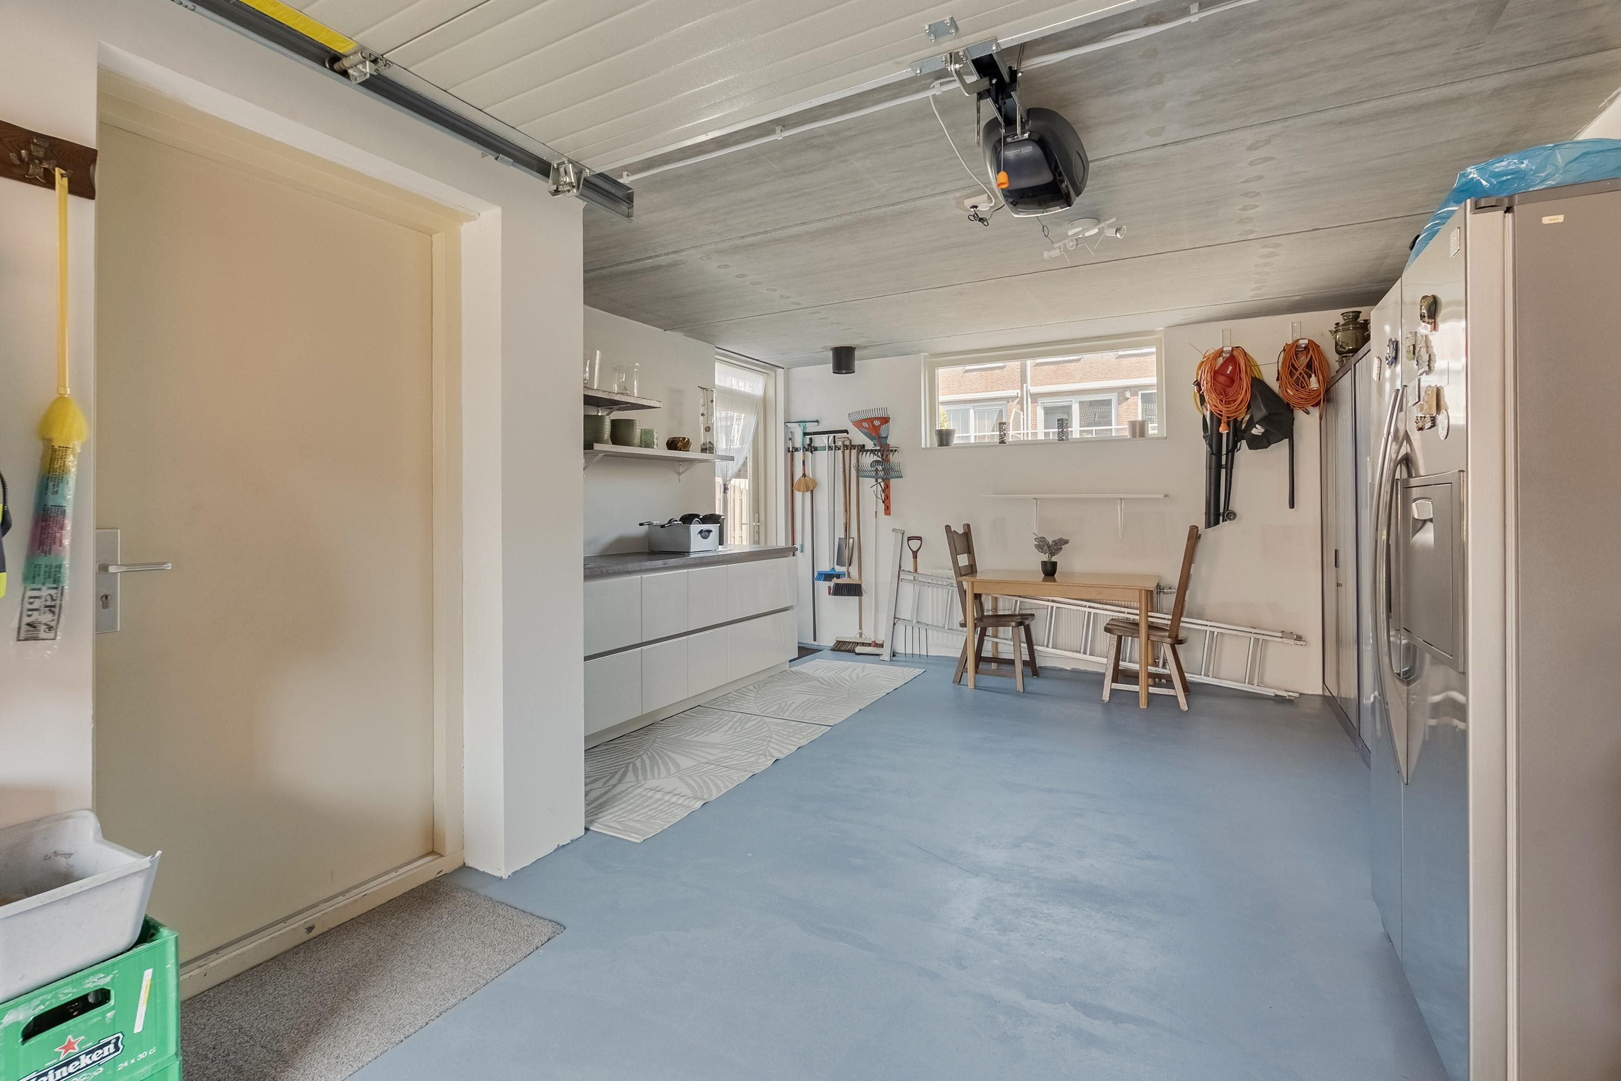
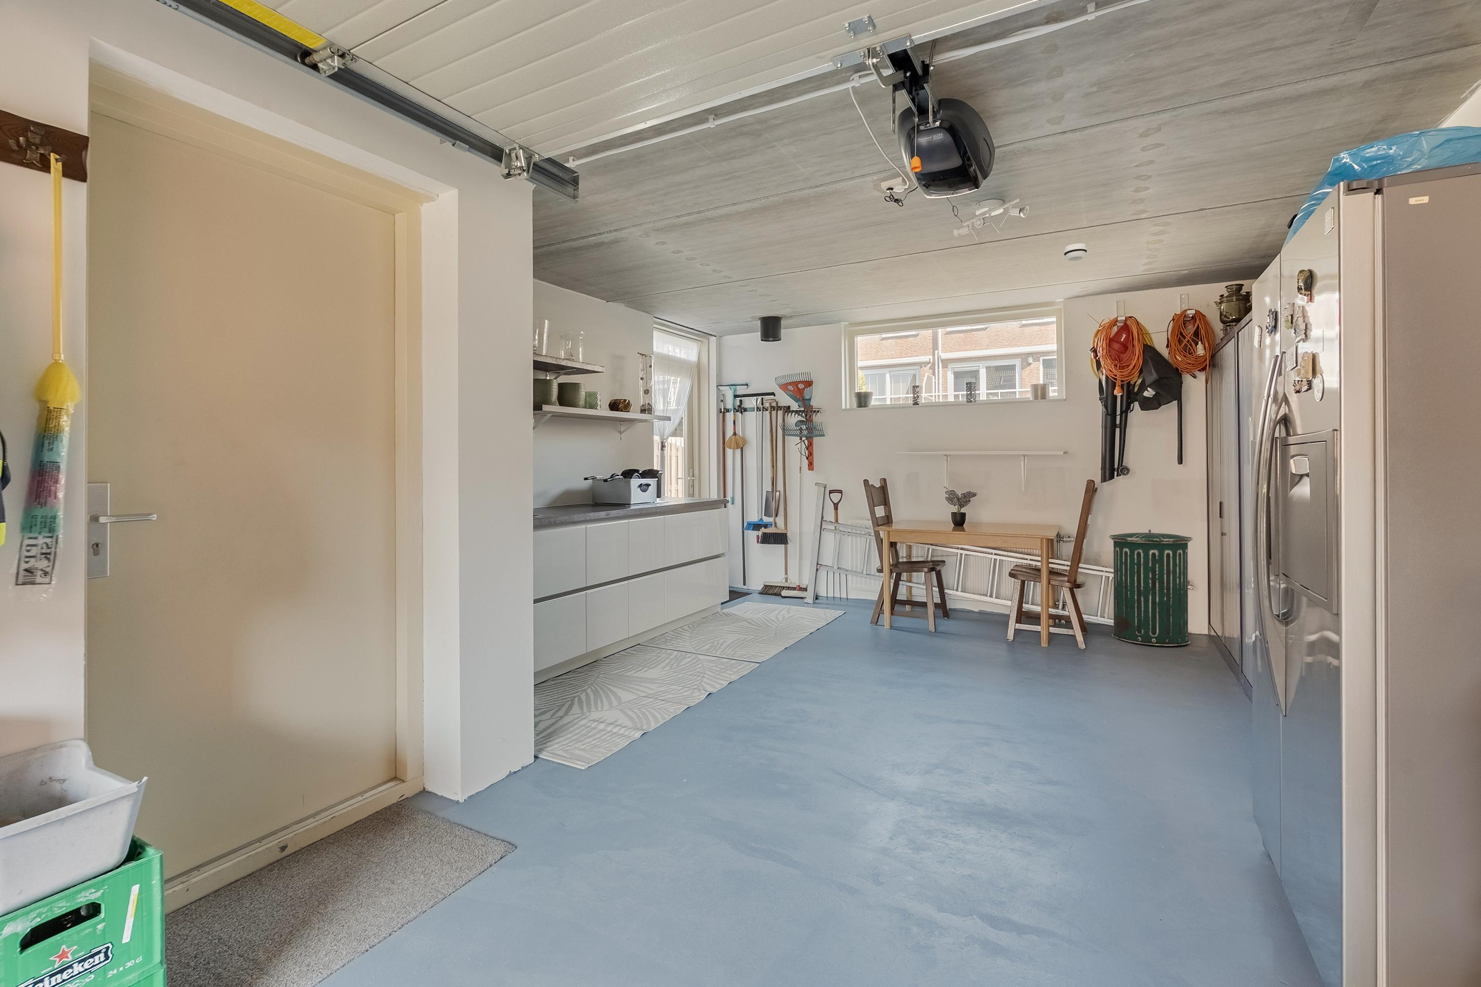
+ trash can (1149, 584)
+ smoke detector (1075, 252)
